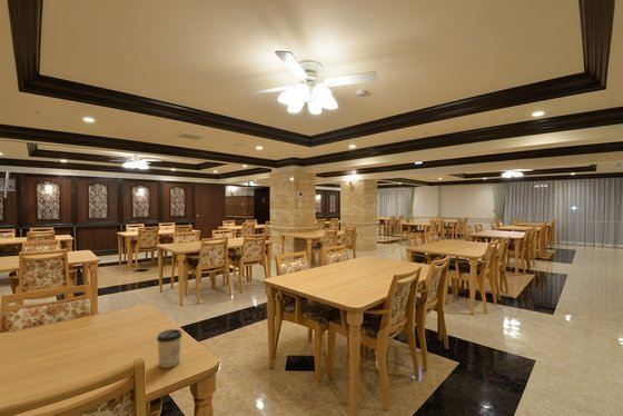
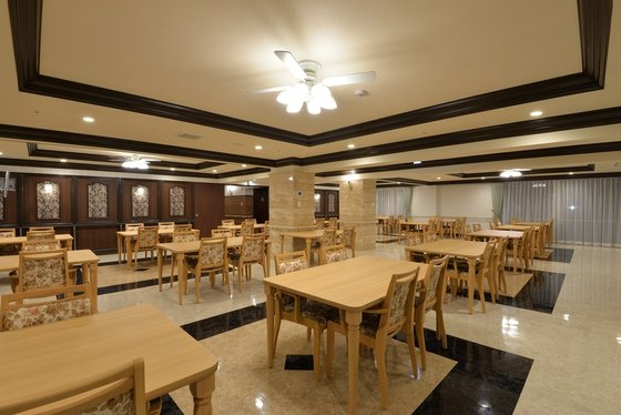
- cup (169, 348)
